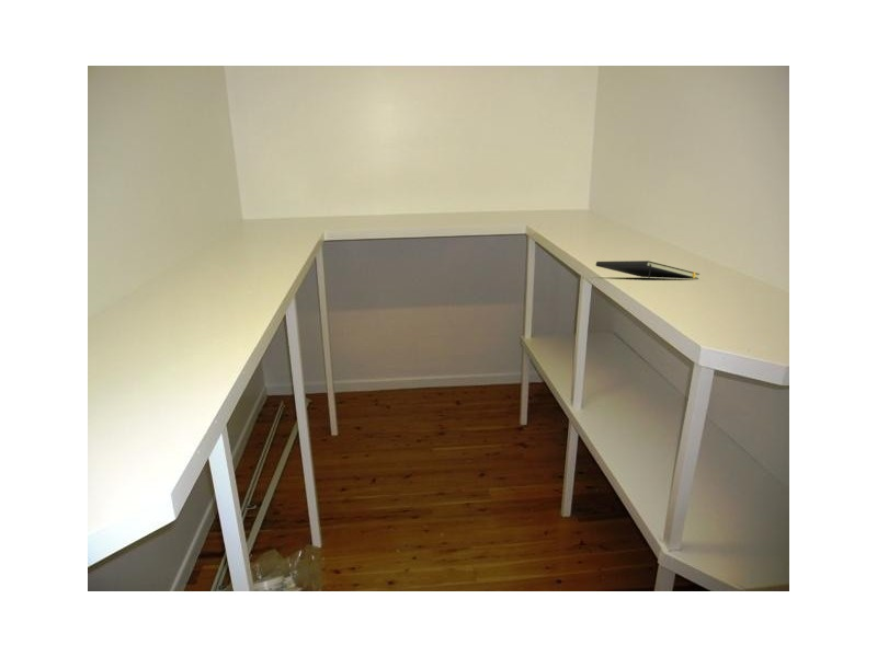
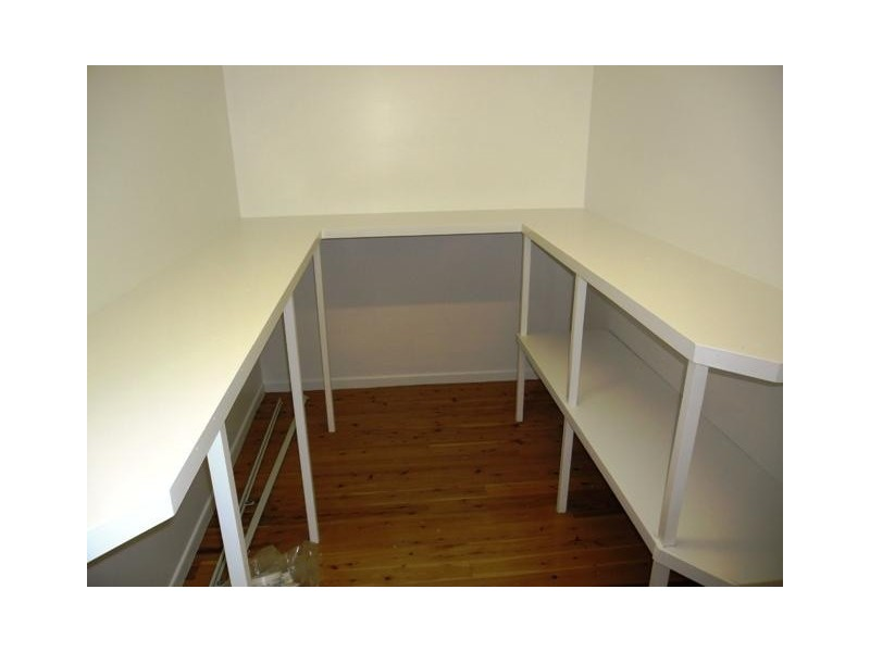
- notepad (643, 269)
